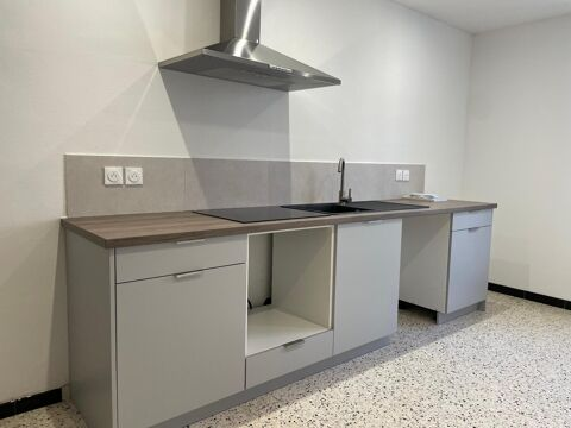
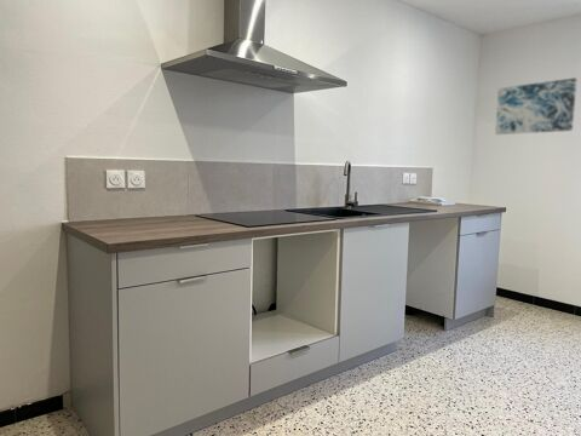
+ wall art (533, 108)
